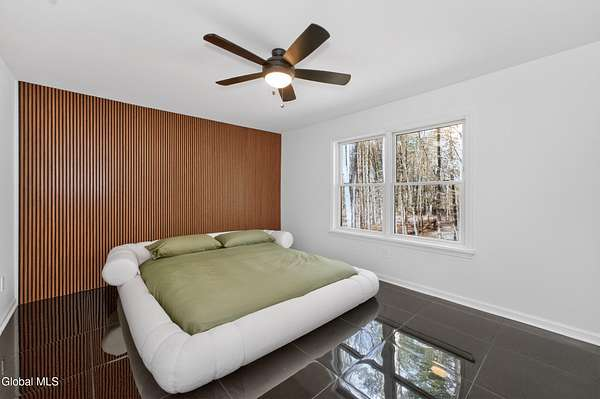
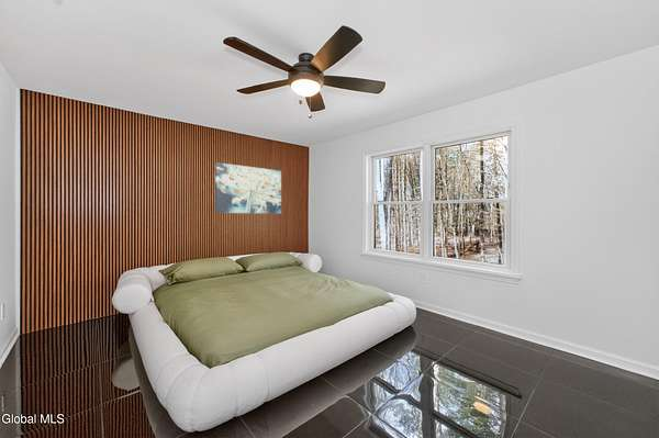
+ wall art (250, 190)
